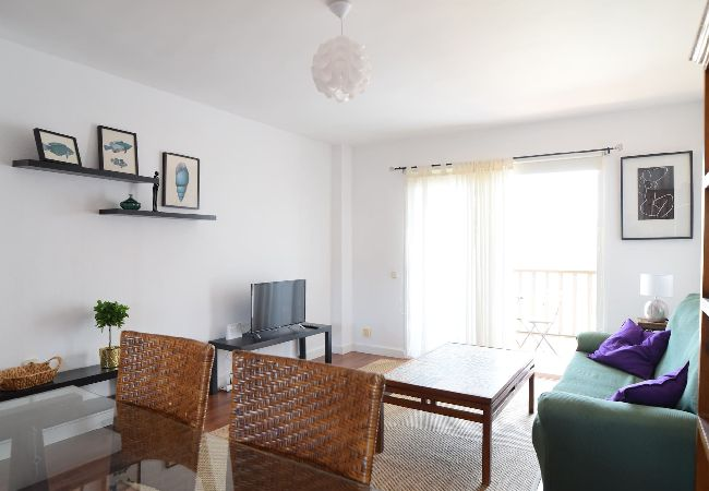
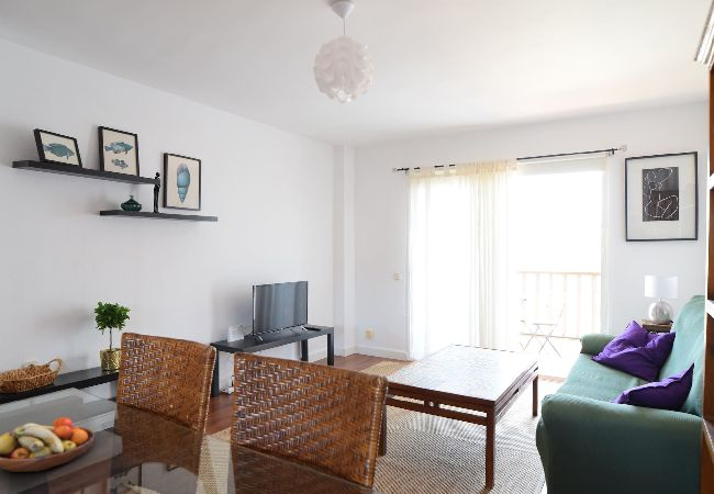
+ fruit bowl (45, 438)
